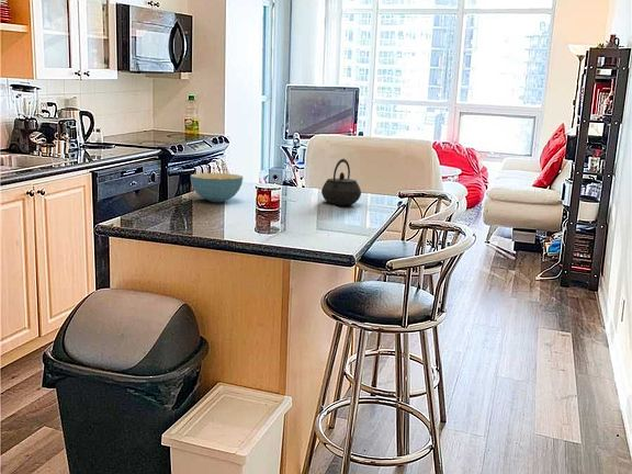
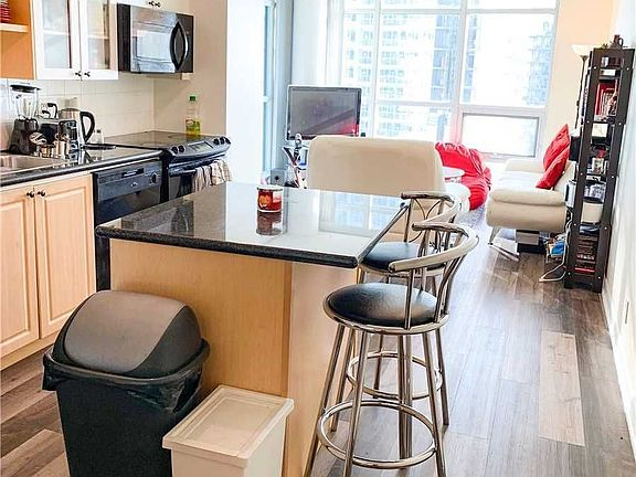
- cereal bowl (216, 189)
- kettle (342, 181)
